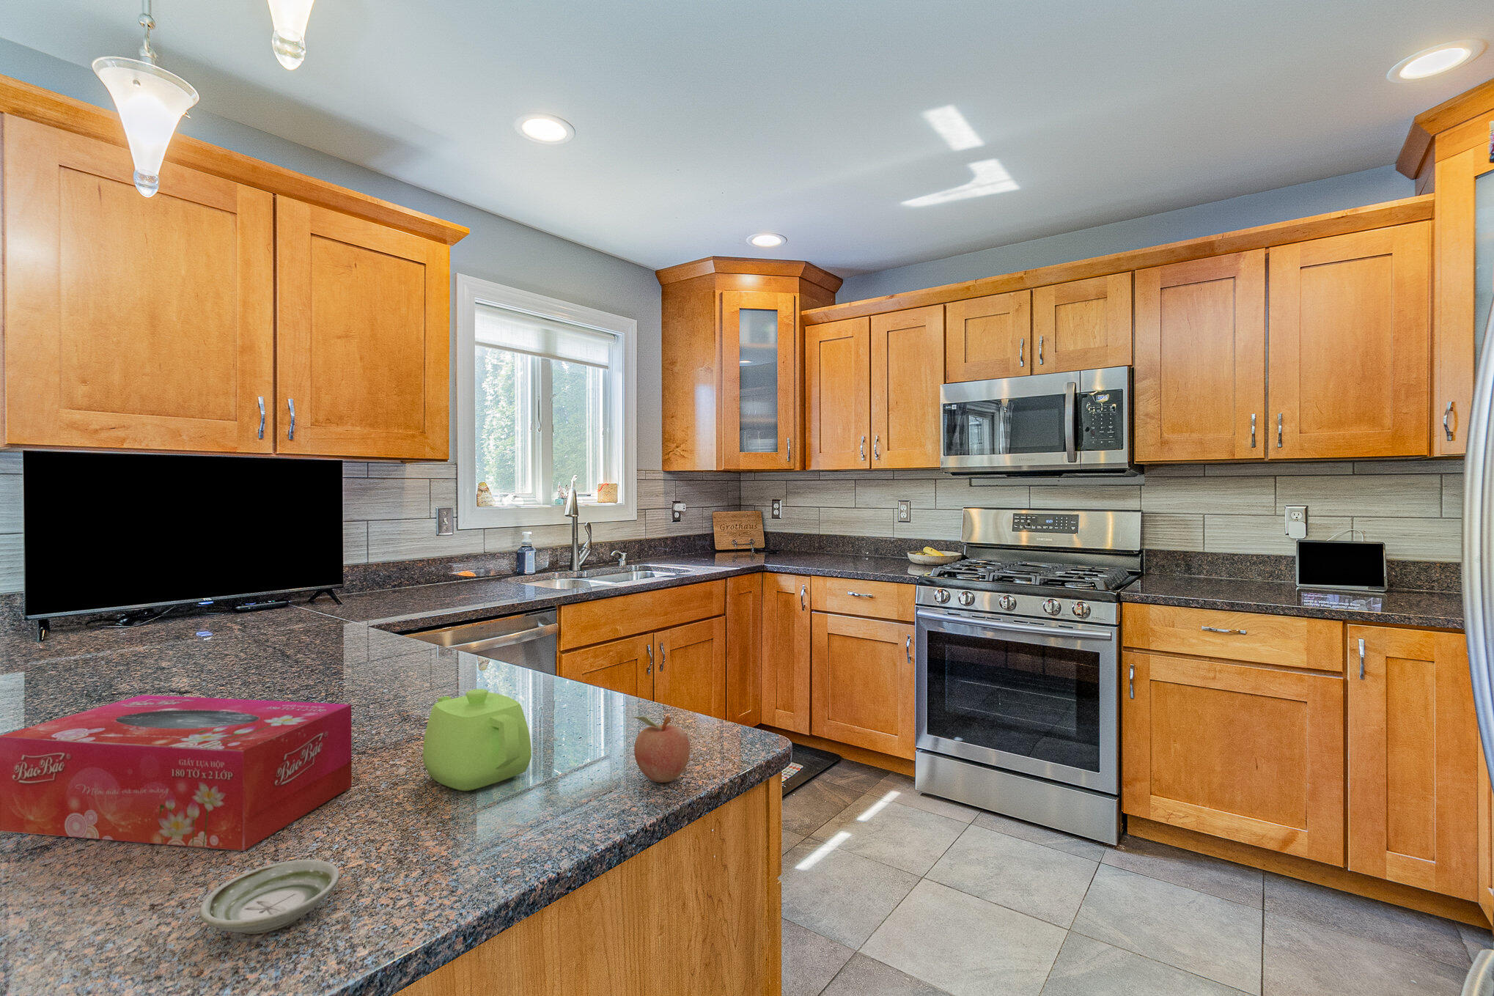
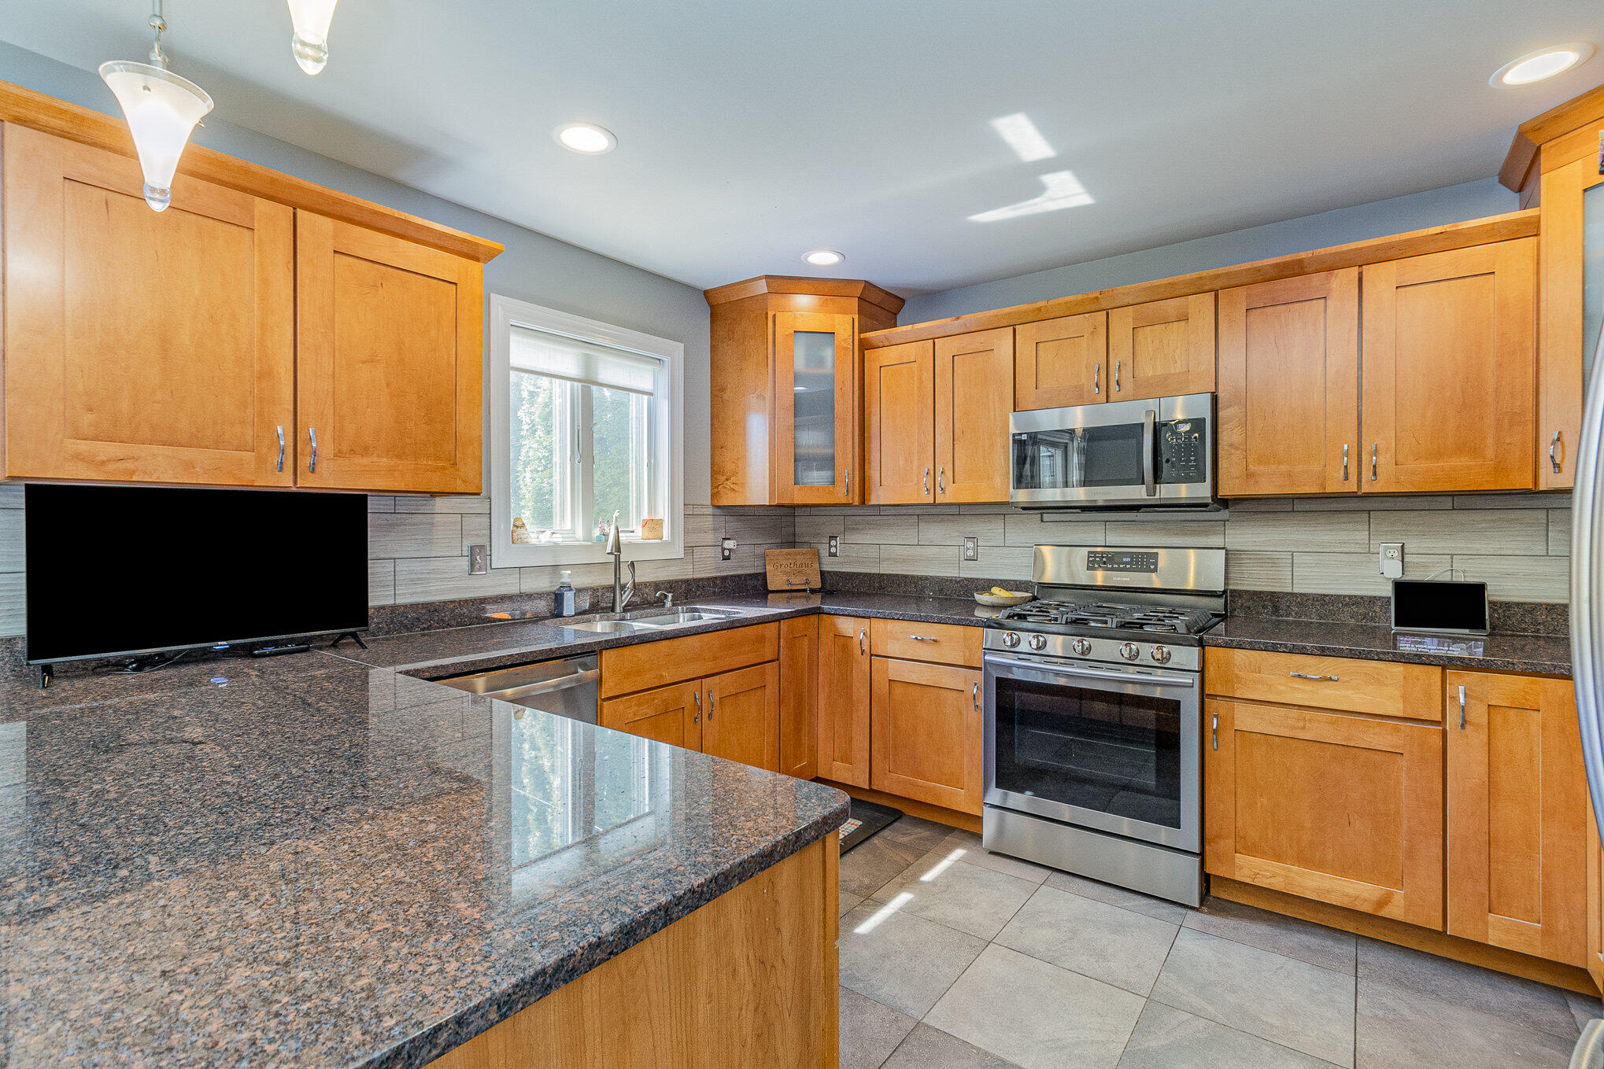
- teapot (476, 733)
- saucer (272, 902)
- fruit (661, 747)
- tissue box (187, 763)
